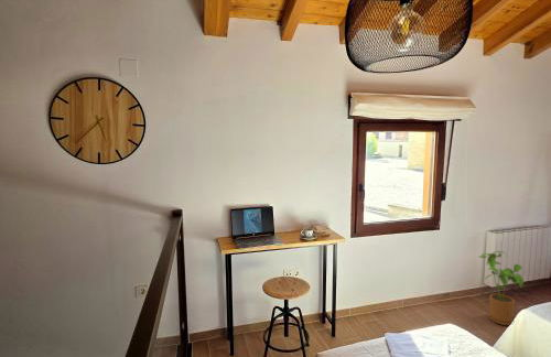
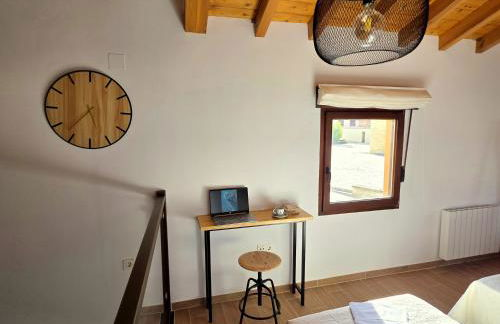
- house plant (504, 286)
